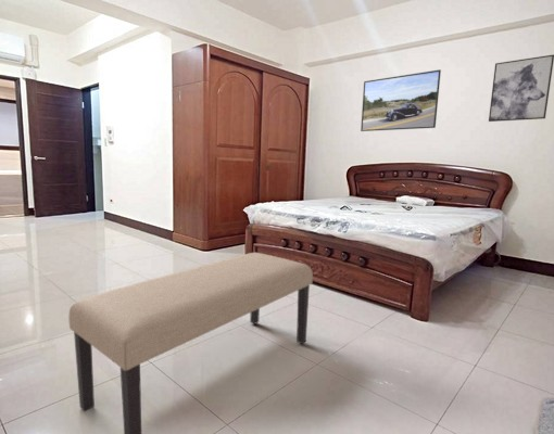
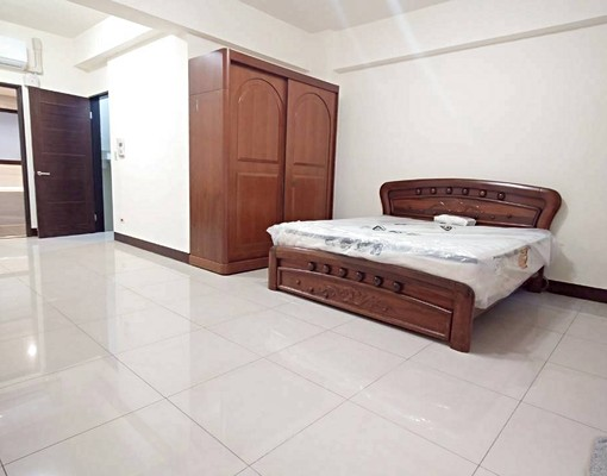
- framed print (396, 103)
- wall art (519, 90)
- bench (212, 323)
